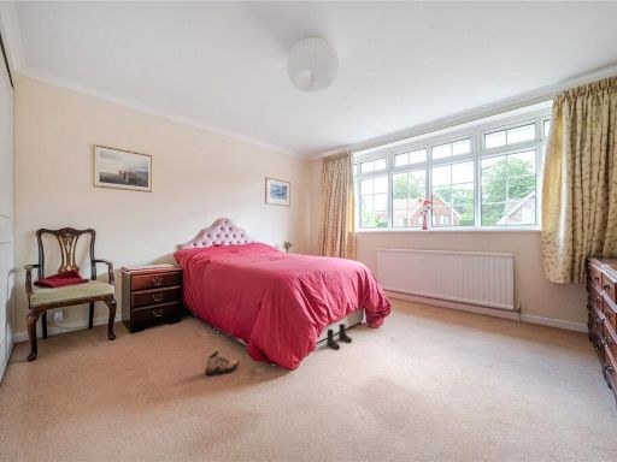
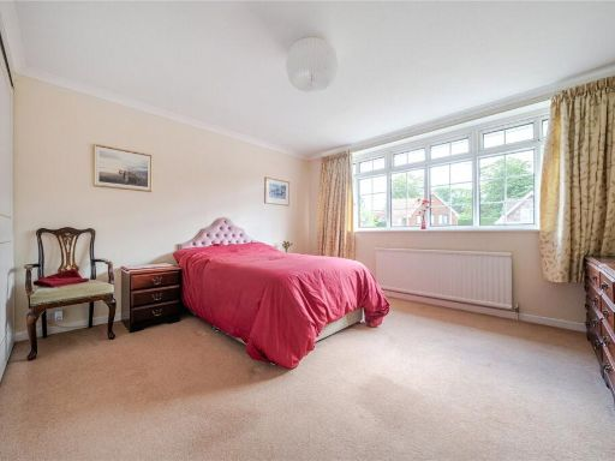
- boots (339, 336)
- shoe (222, 360)
